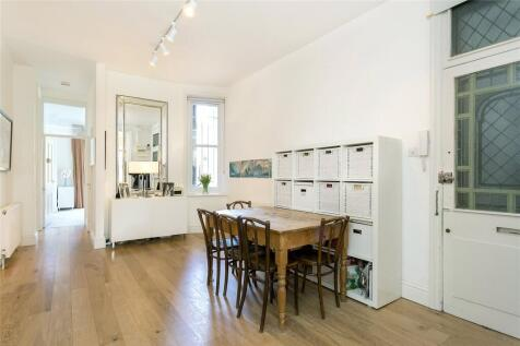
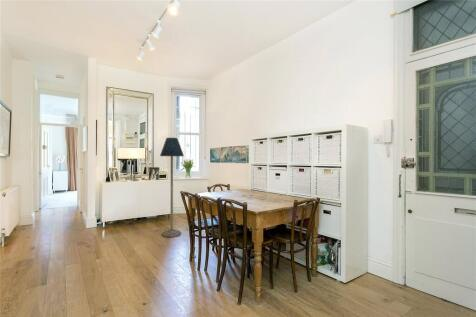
+ floor lamp (171, 185)
